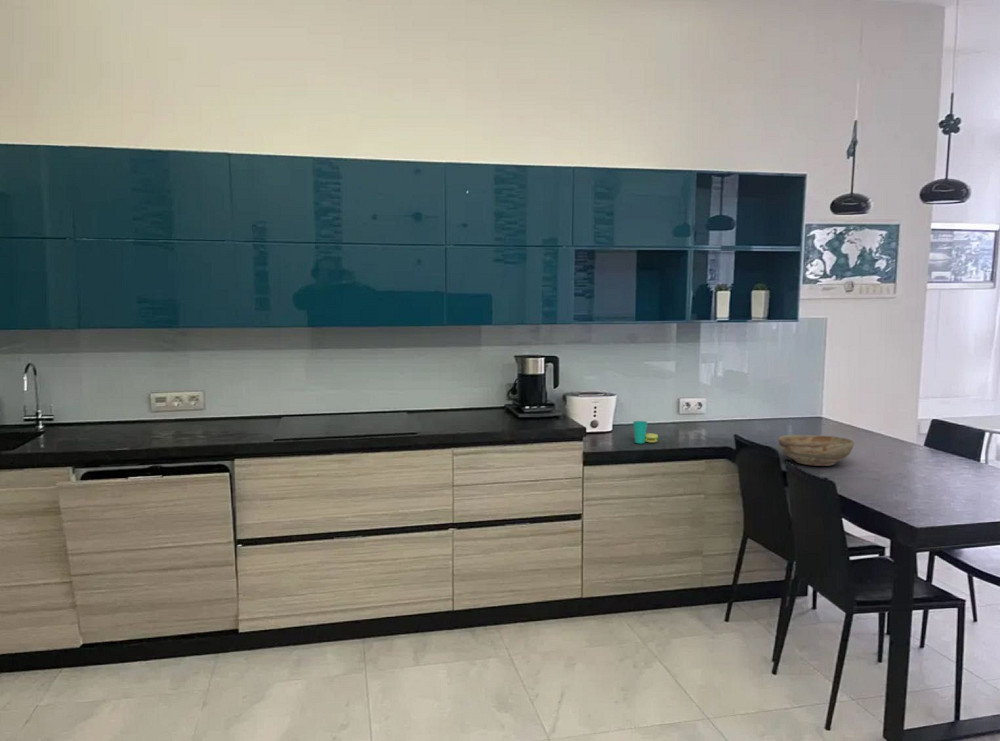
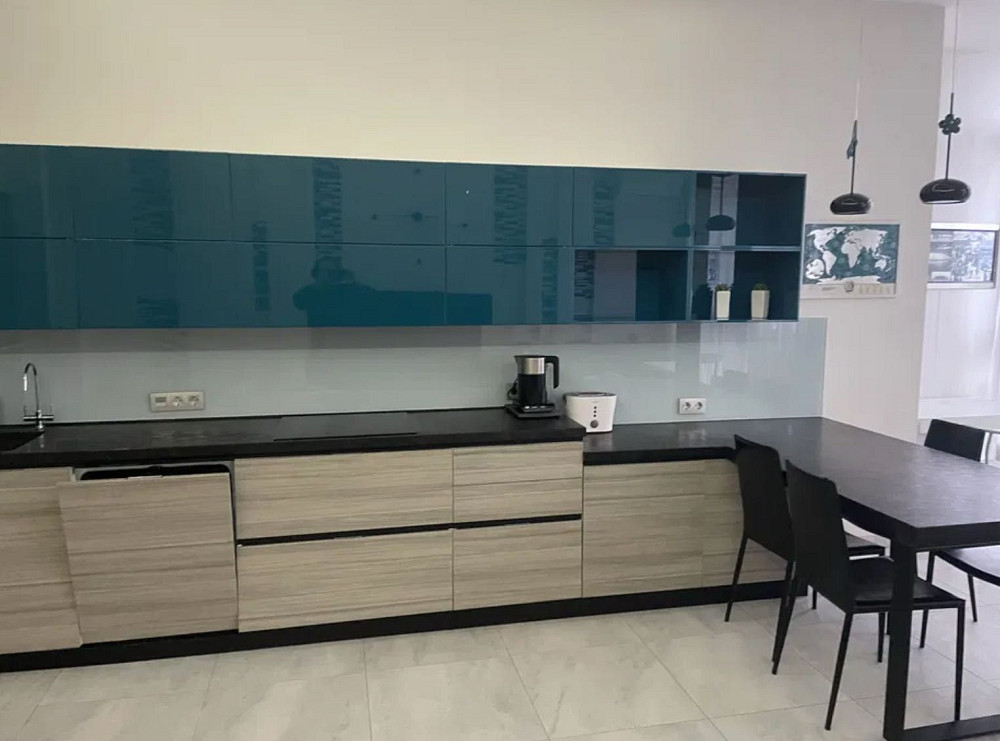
- bowl (814, 450)
- cup (645, 431)
